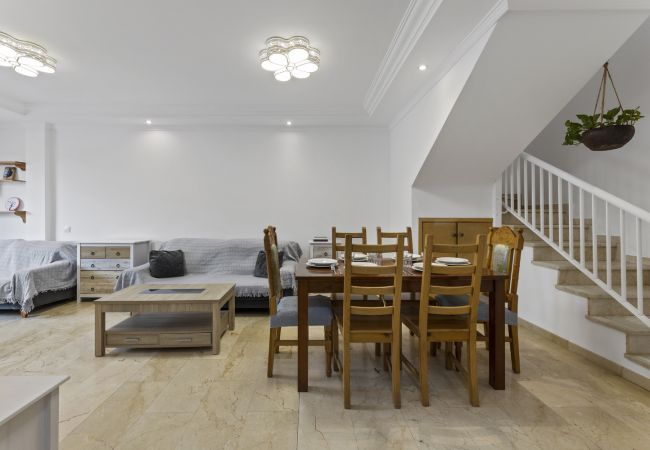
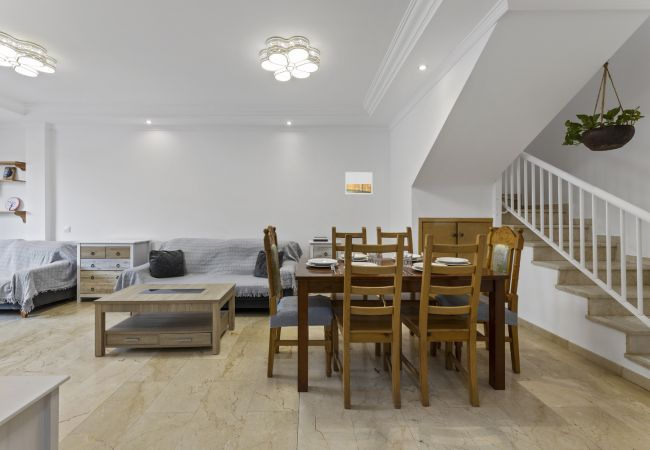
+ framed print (358, 183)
